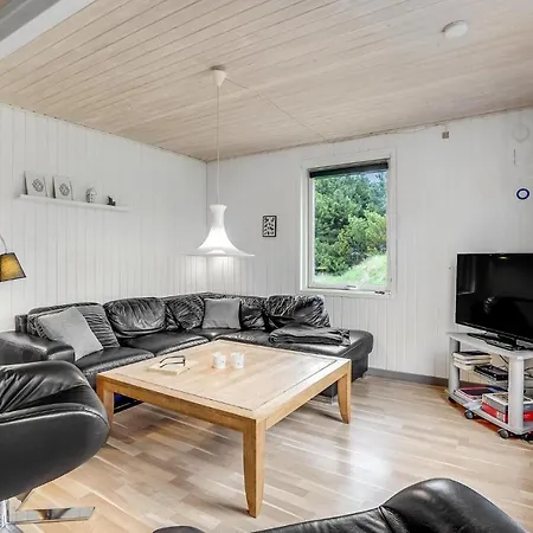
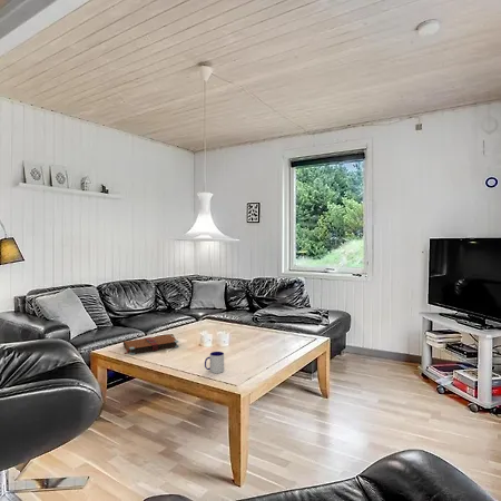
+ mug (214, 362)
+ book (148, 343)
